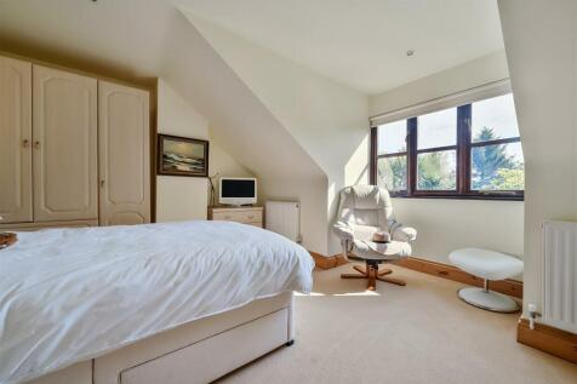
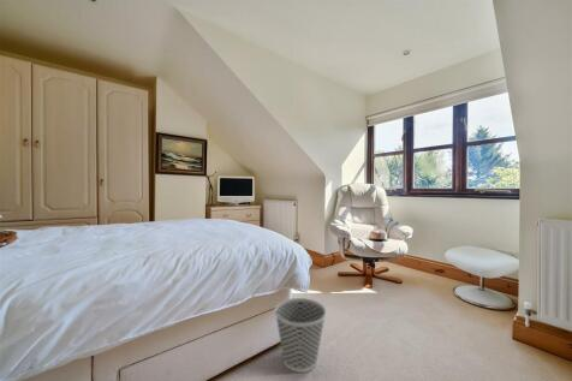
+ wastebasket (299, 334)
